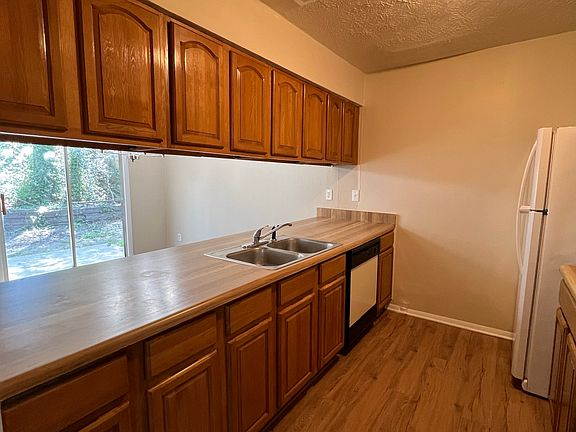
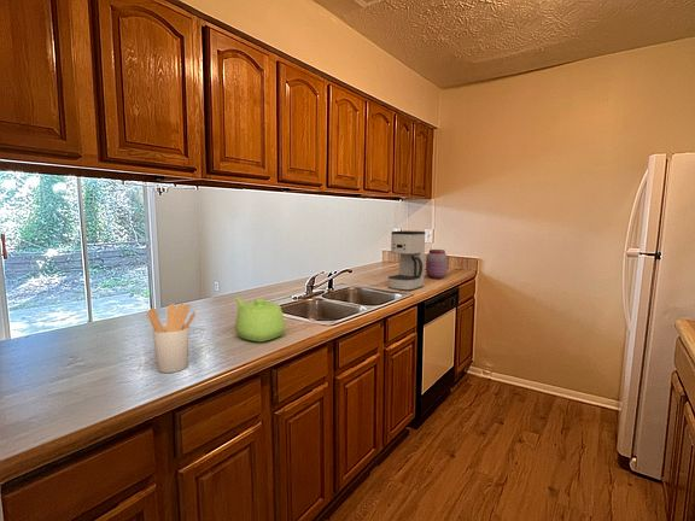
+ teapot (255, 316)
+ utensil holder (174, 335)
+ jar (436, 263)
+ coffee maker (408, 259)
